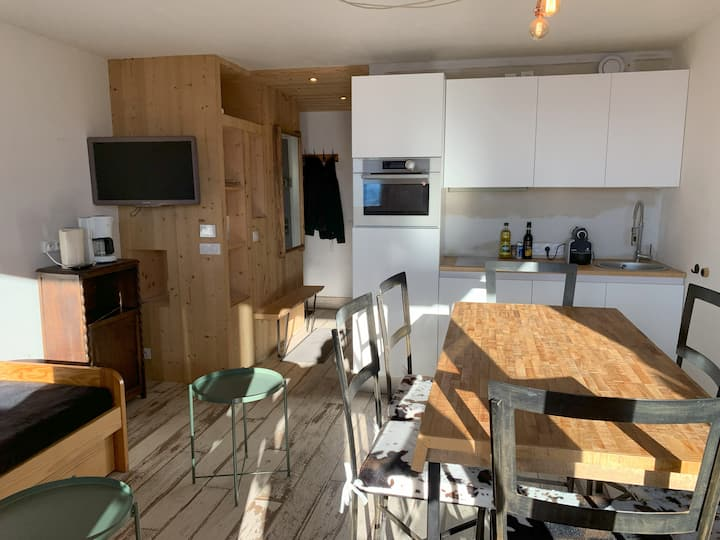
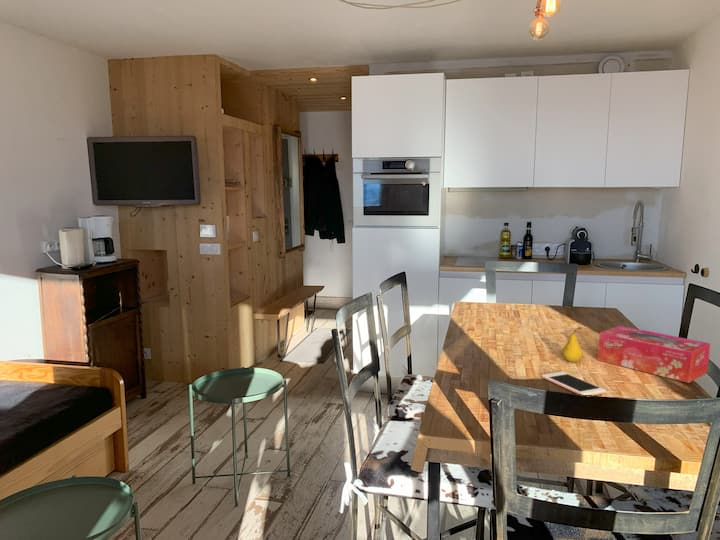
+ cell phone (572, 383)
+ tissue box (651, 351)
+ fruit (572, 344)
